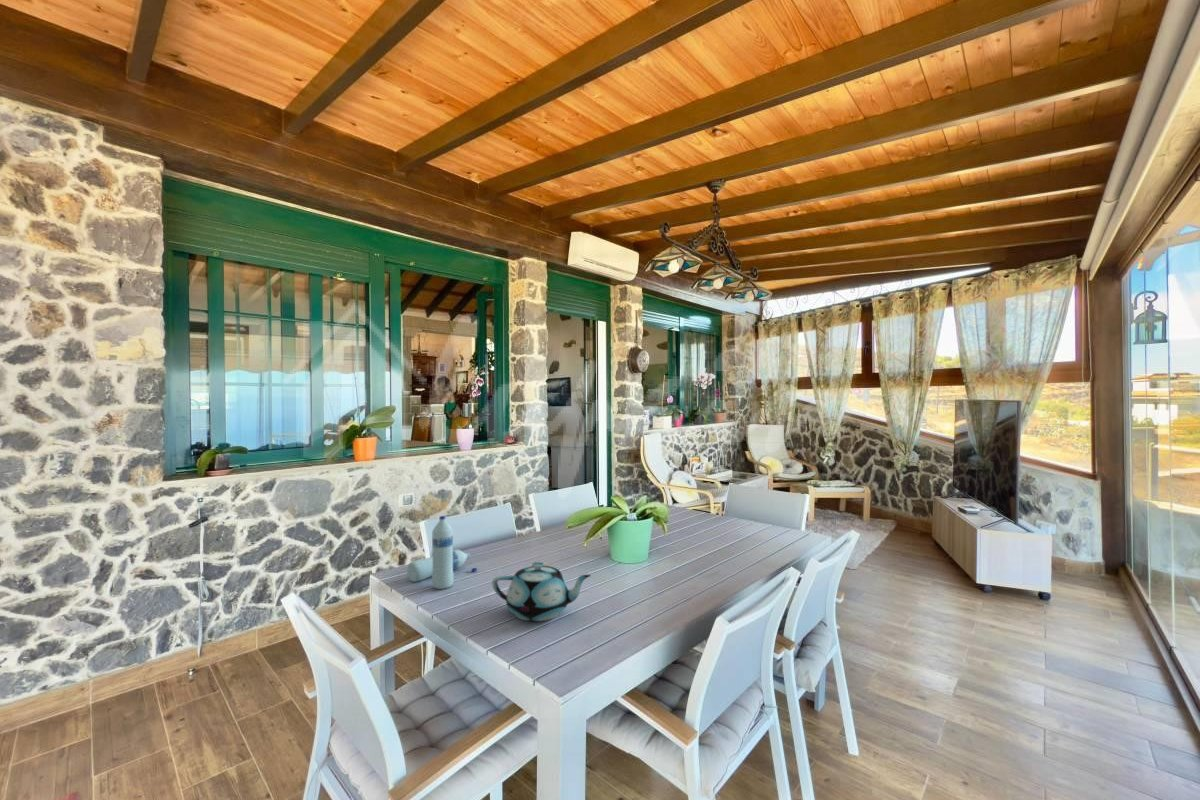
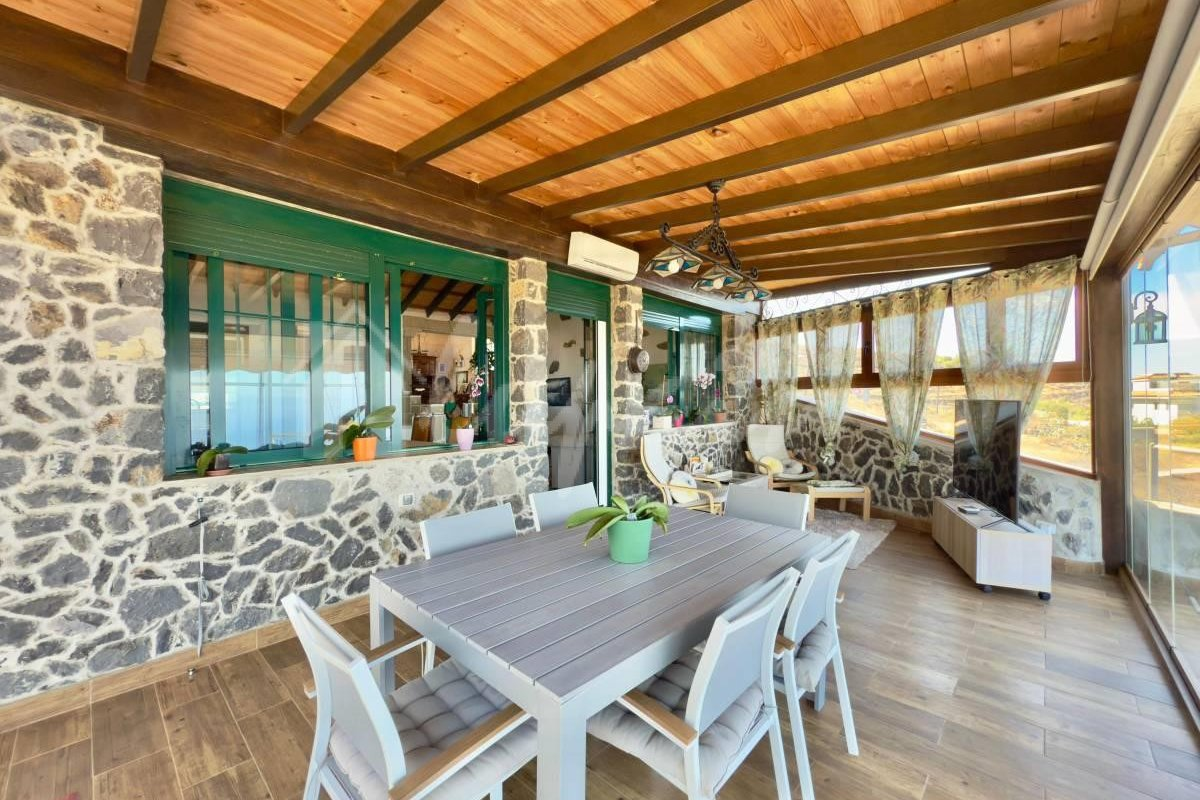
- teapot (541, 587)
- water bottle (442, 543)
